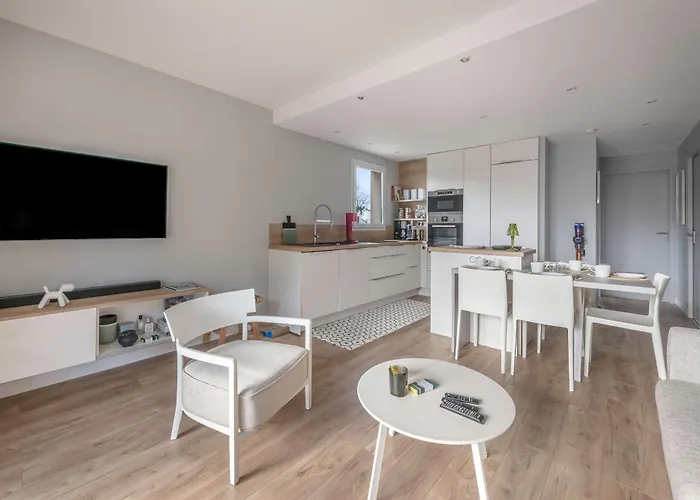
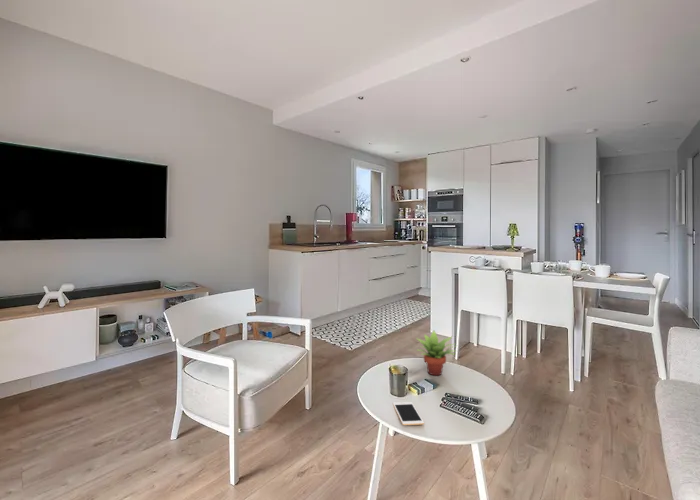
+ cell phone (407, 412)
+ succulent plant (436, 353)
